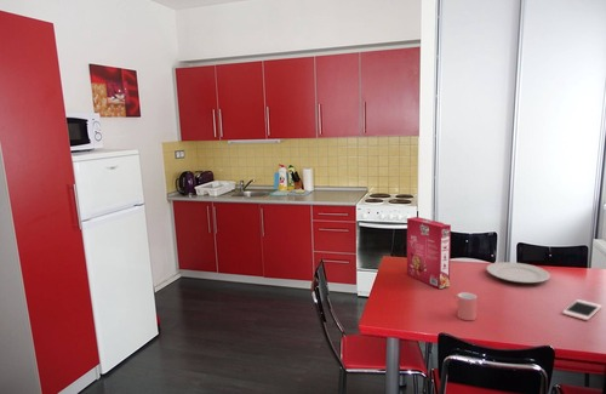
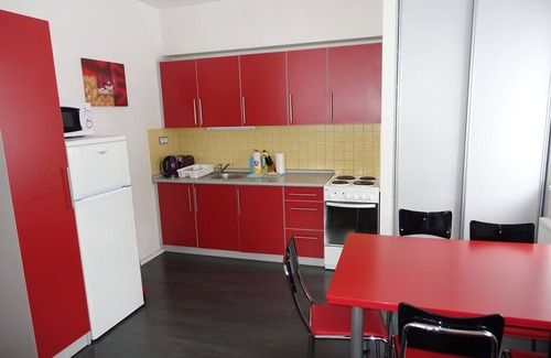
- chinaware (516, 273)
- cereal box (427, 251)
- cell phone (582, 309)
- cup (463, 304)
